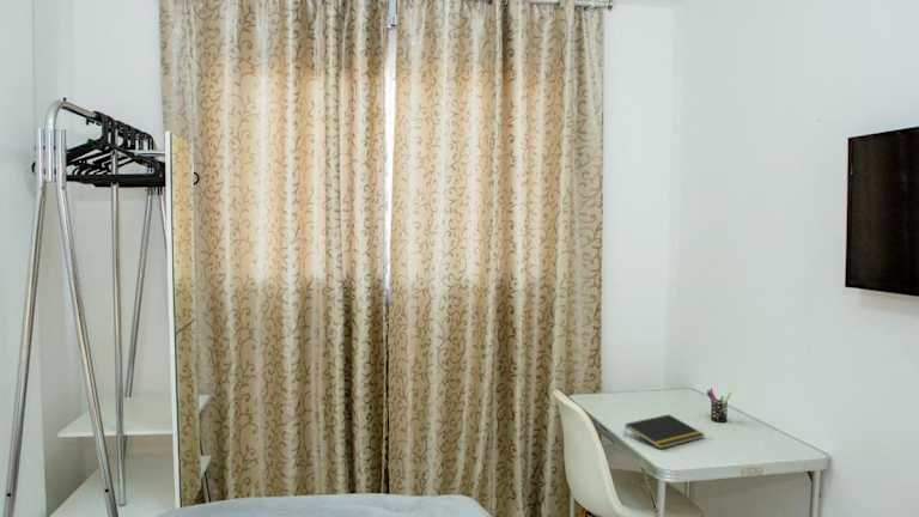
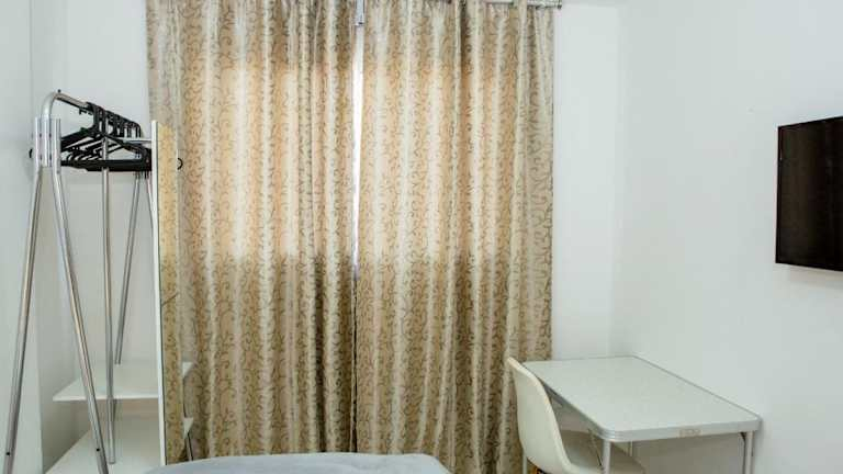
- pen holder (718, 405)
- notepad (664, 430)
